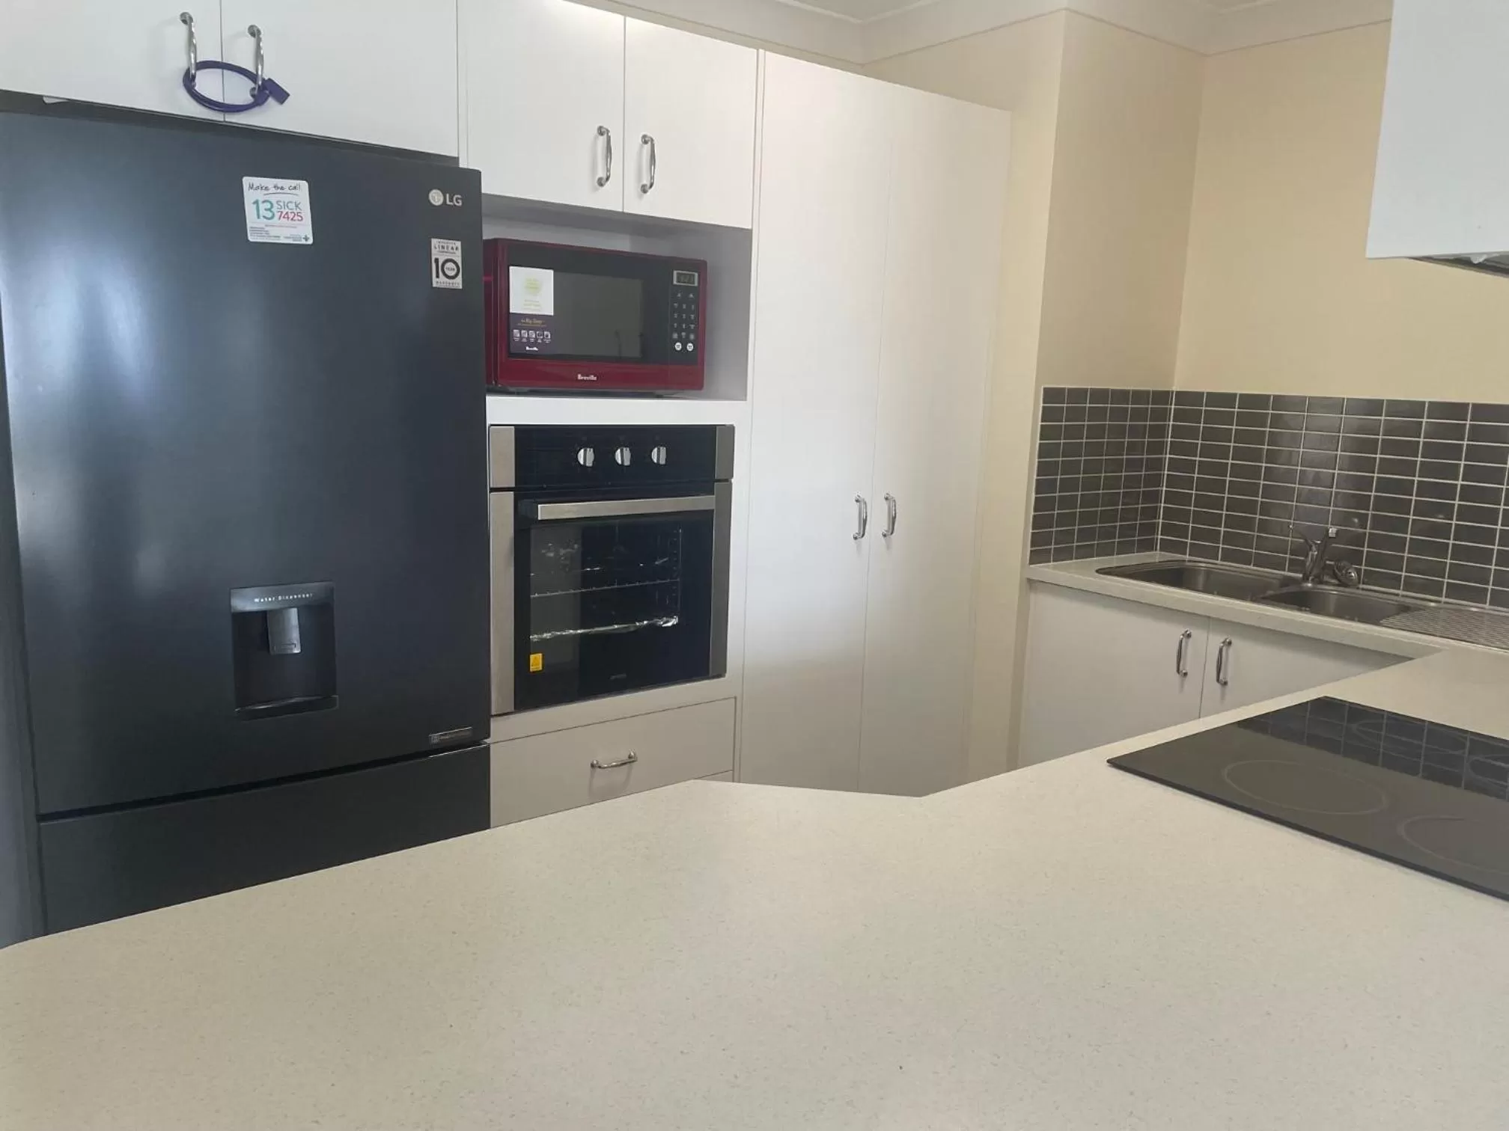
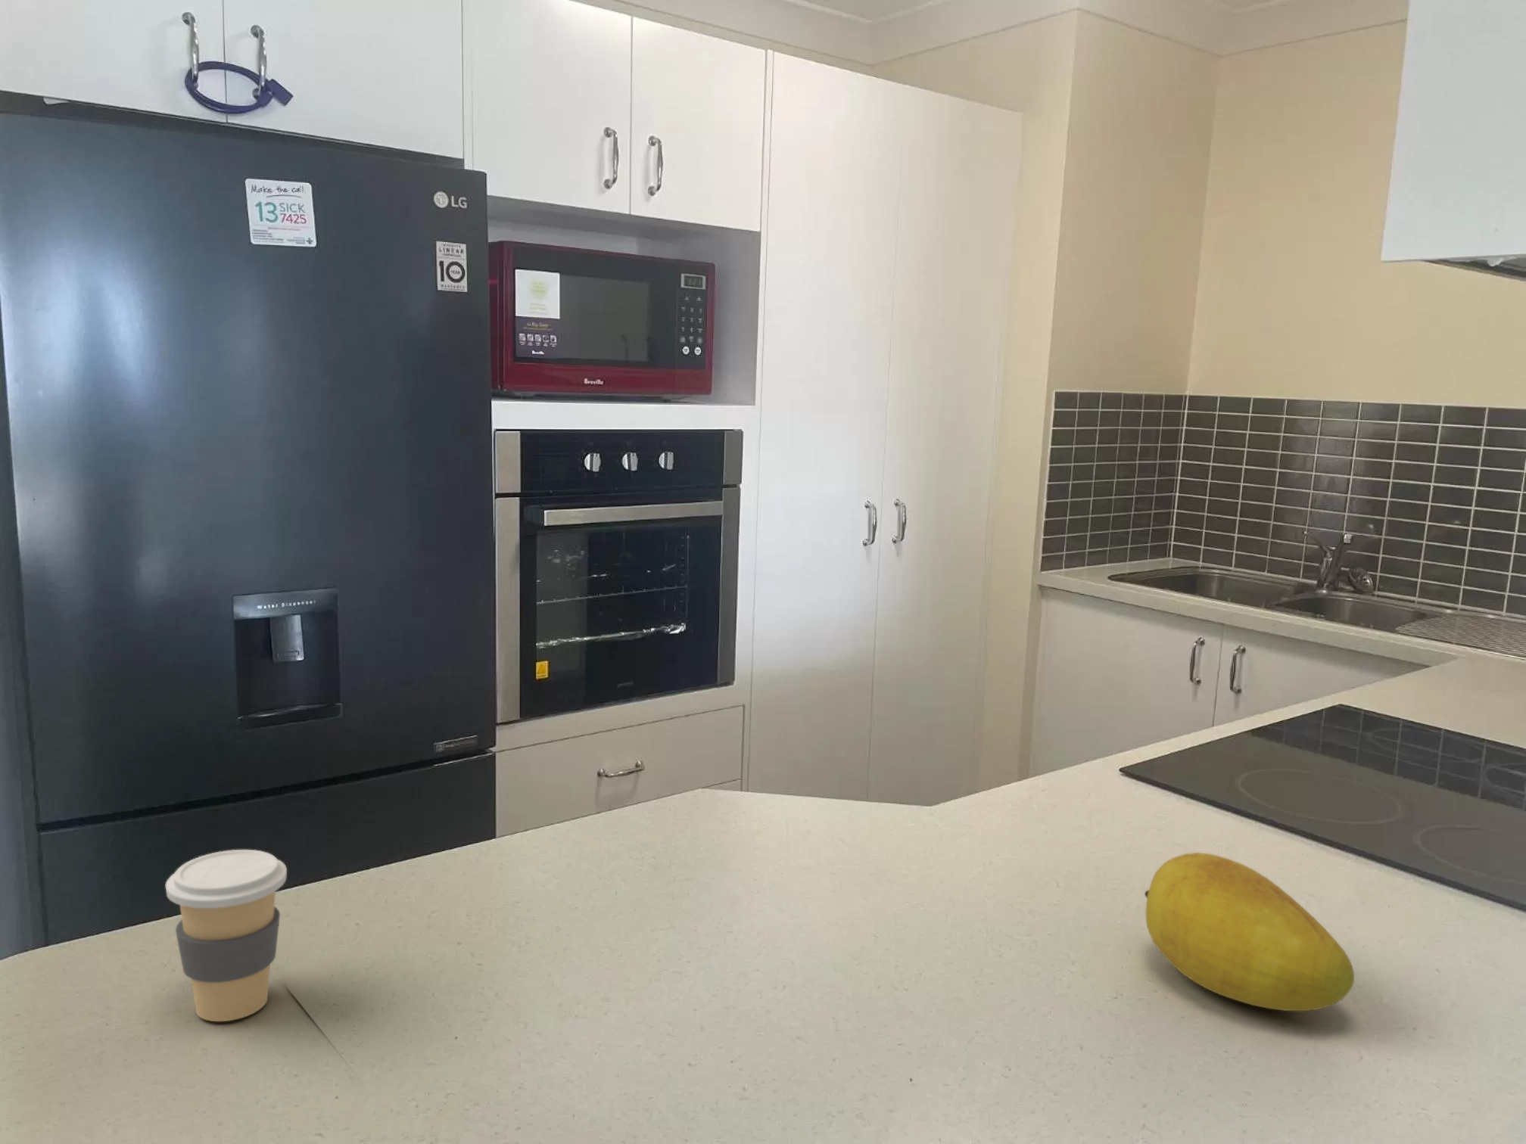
+ coffee cup (230, 936)
+ fruit (1245, 930)
